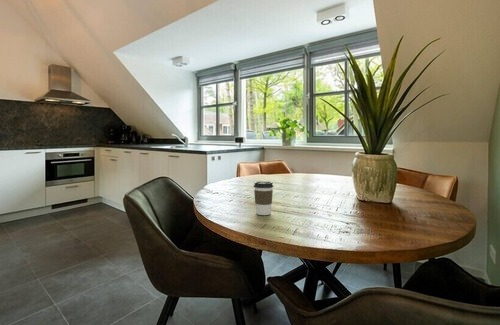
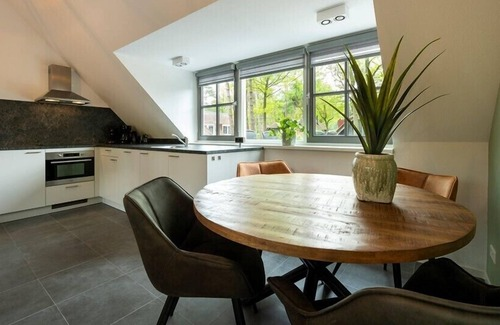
- coffee cup (263, 197)
